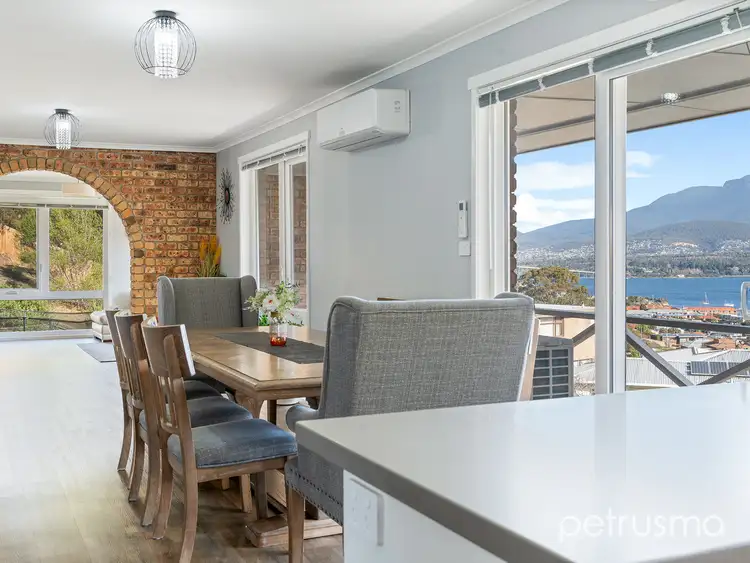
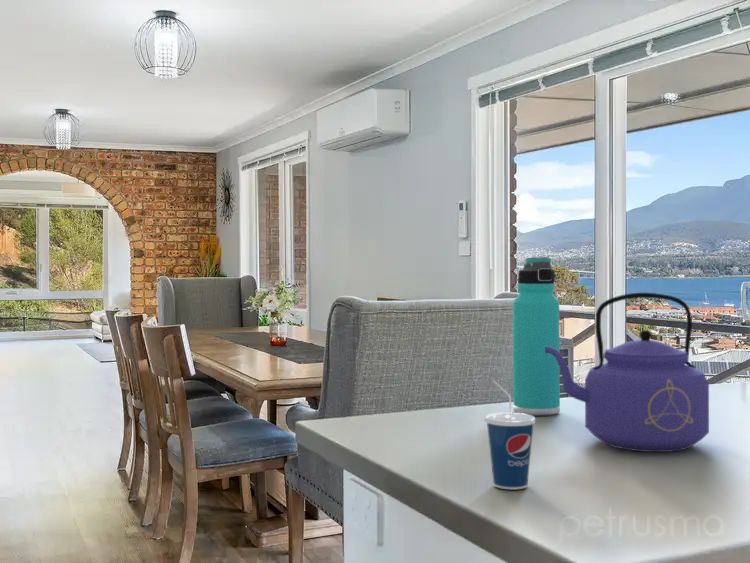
+ kettle (624, 367)
+ cup (510, 432)
+ thermos bottle (536, 334)
